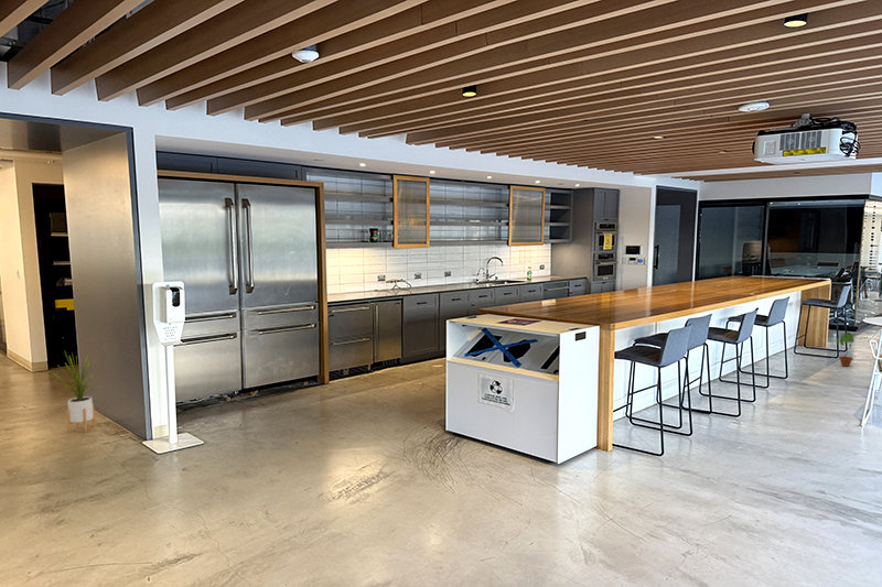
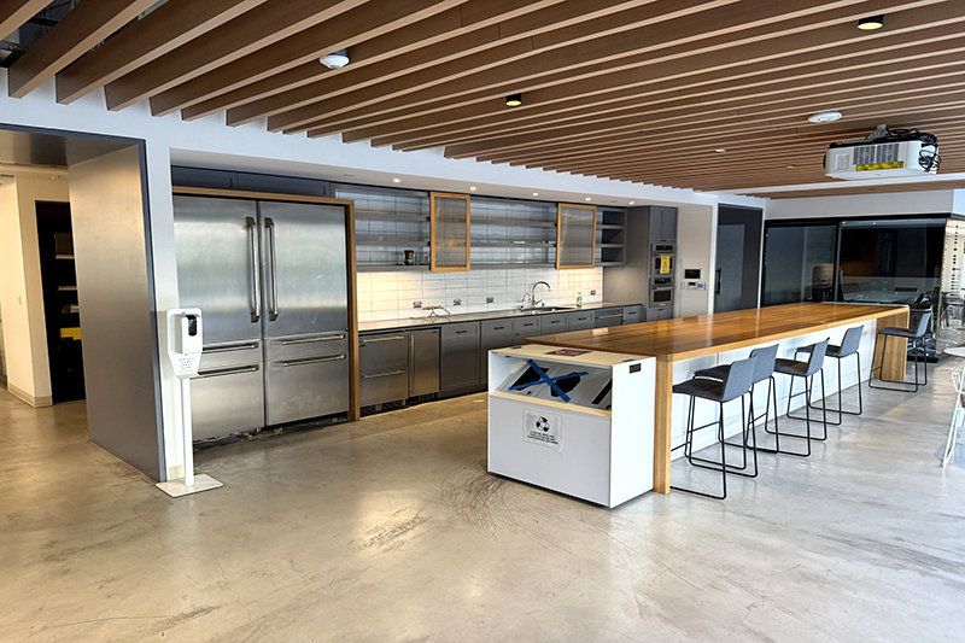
- house plant (80, 389)
- potted plant (847, 348)
